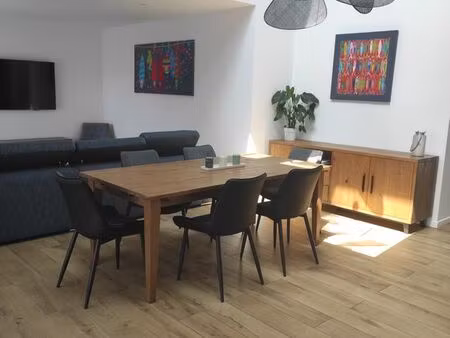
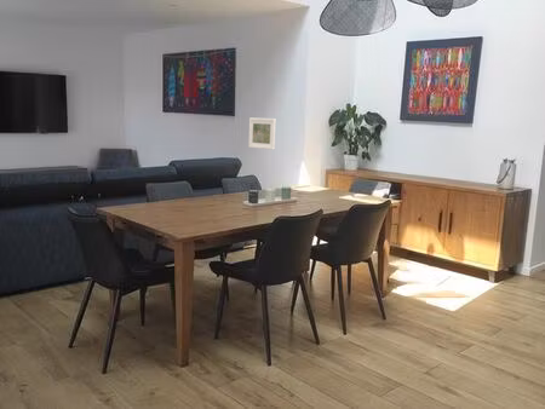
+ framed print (262, 133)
